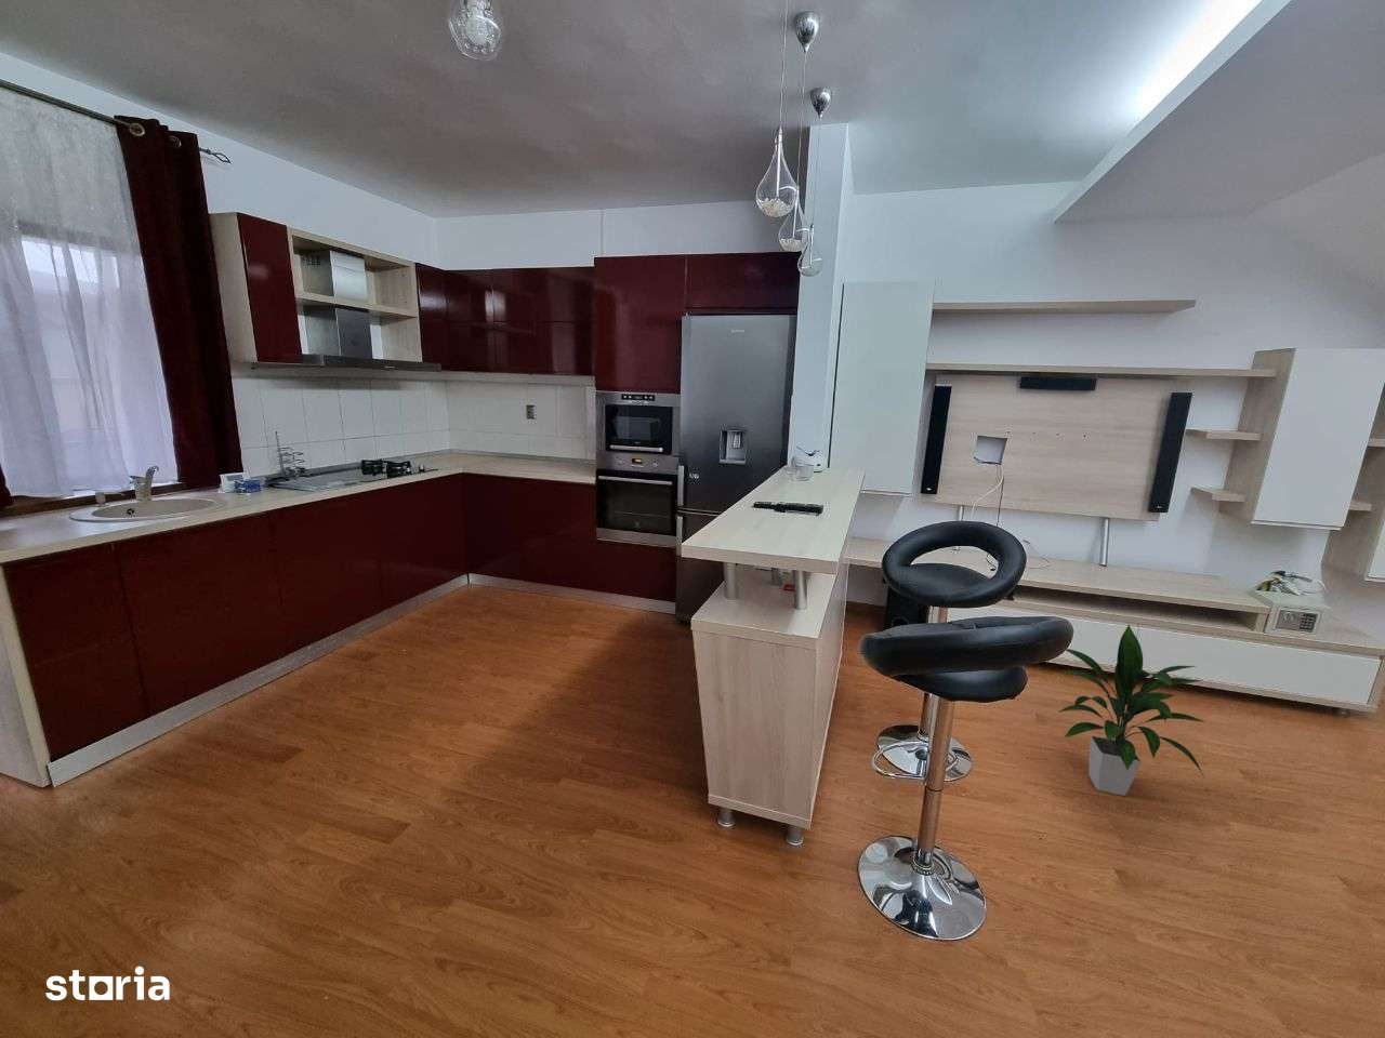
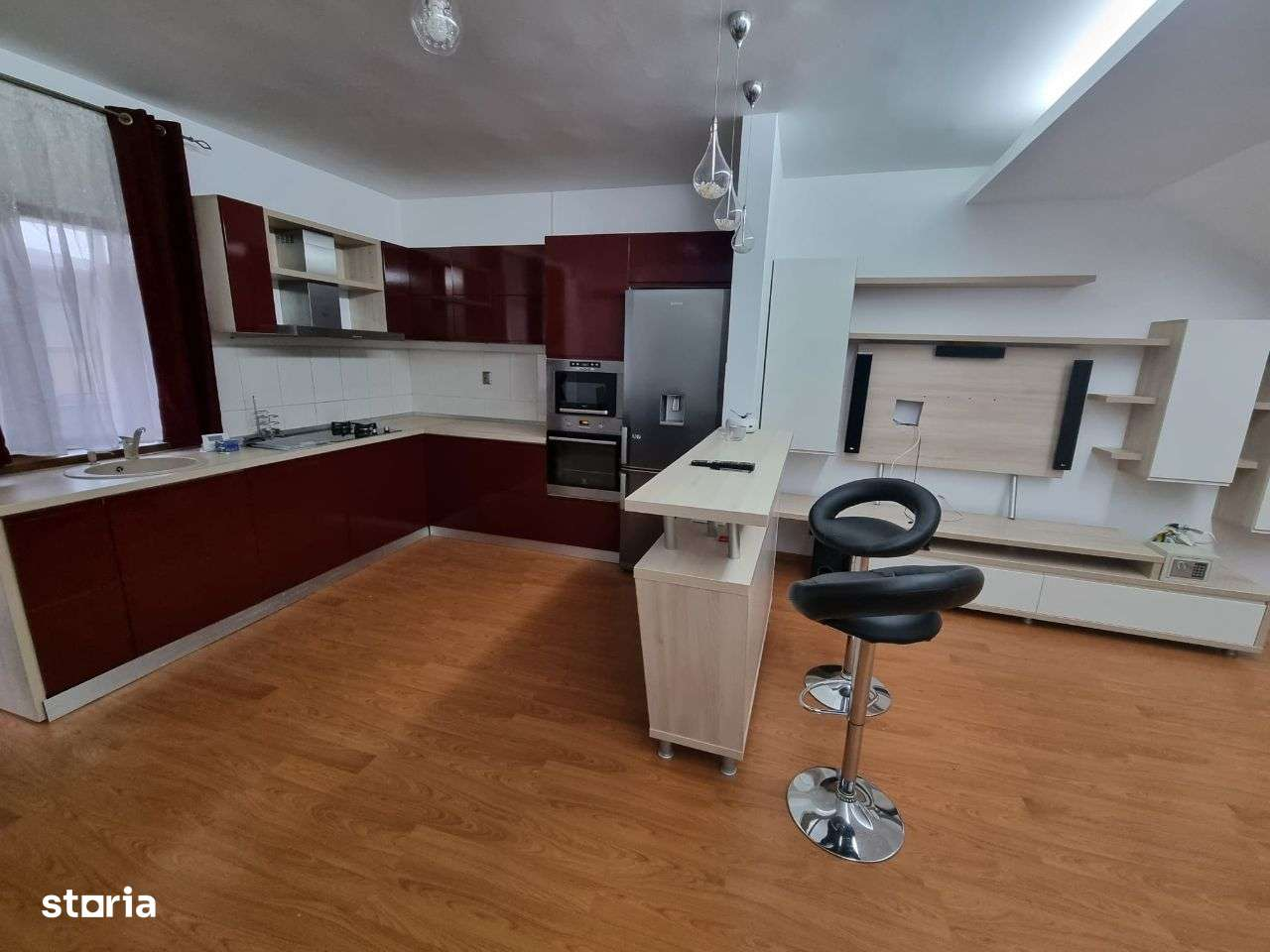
- indoor plant (1130, 715)
